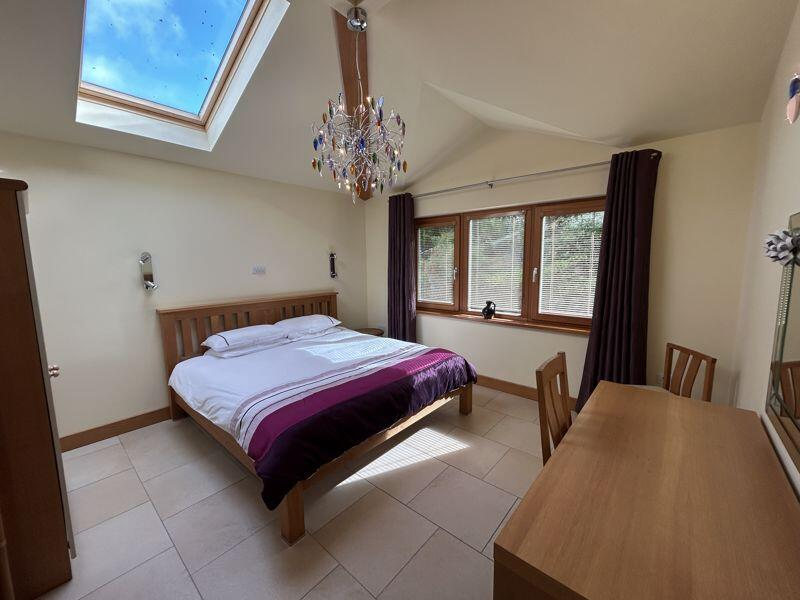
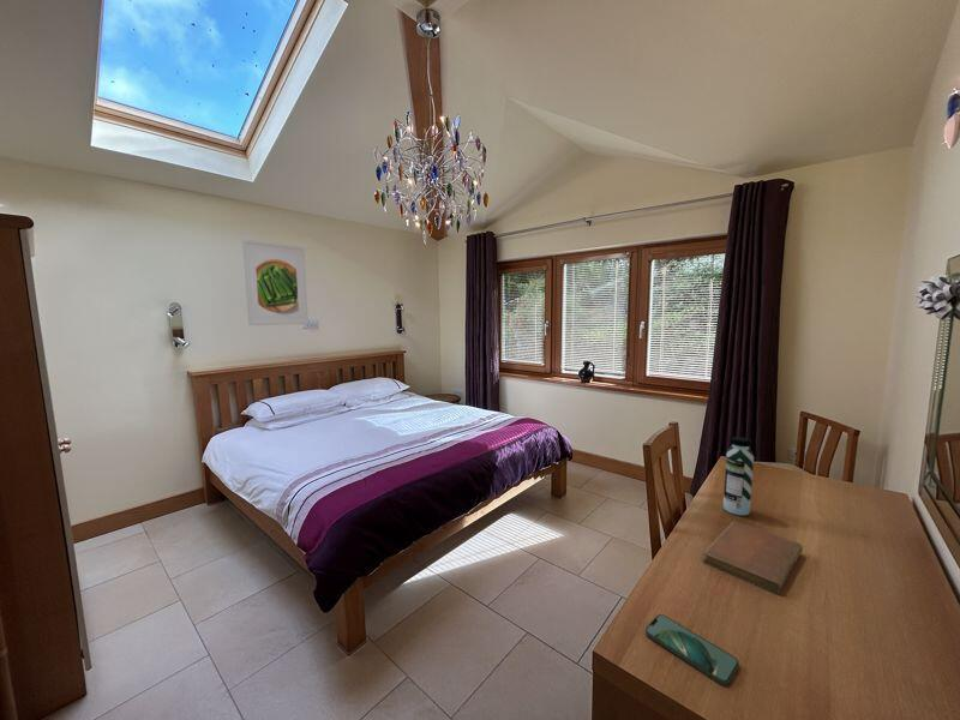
+ smartphone (689, 646)
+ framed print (277, 284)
+ water bottle (738, 474)
+ notebook (752, 552)
